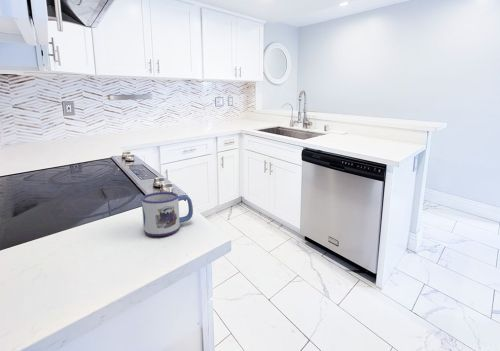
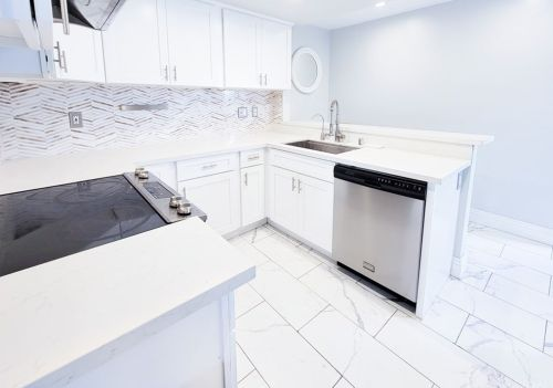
- mug (168, 211)
